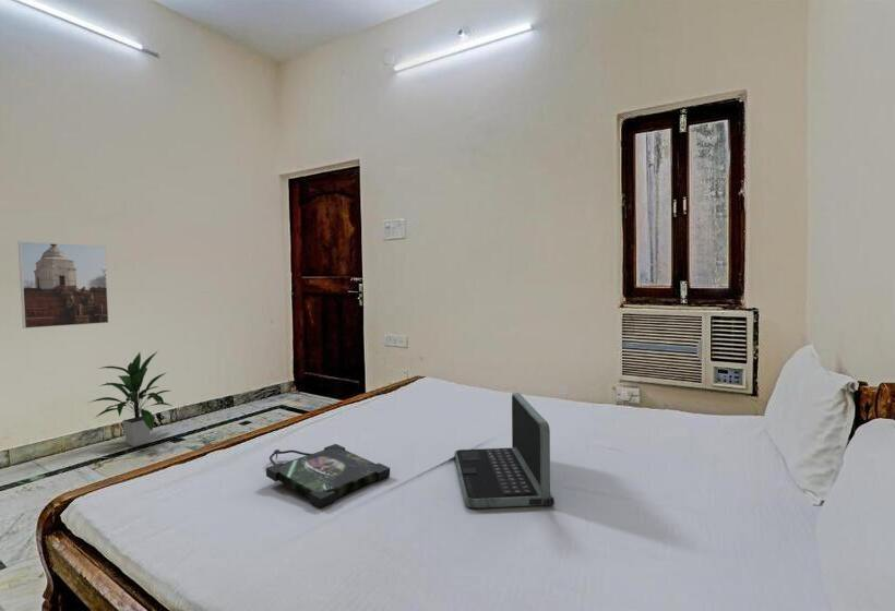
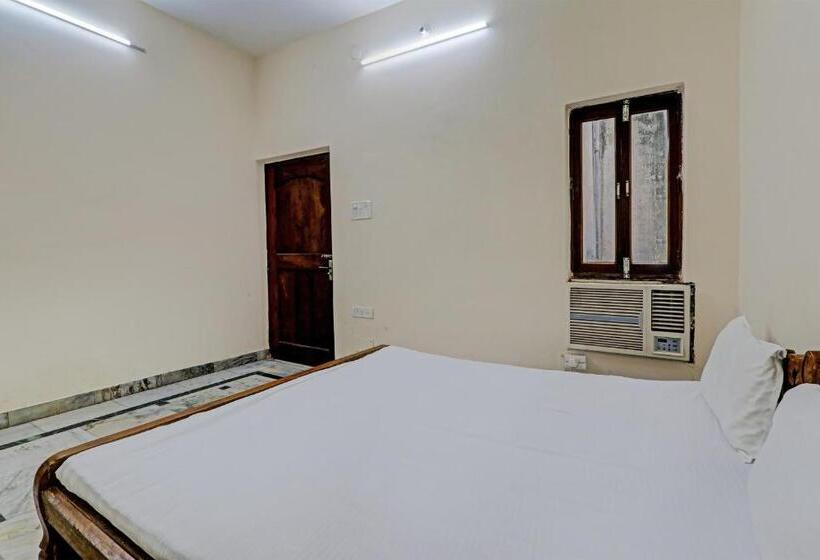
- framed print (65, 285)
- photo frame (312, 465)
- indoor plant (135, 398)
- laptop (502, 448)
